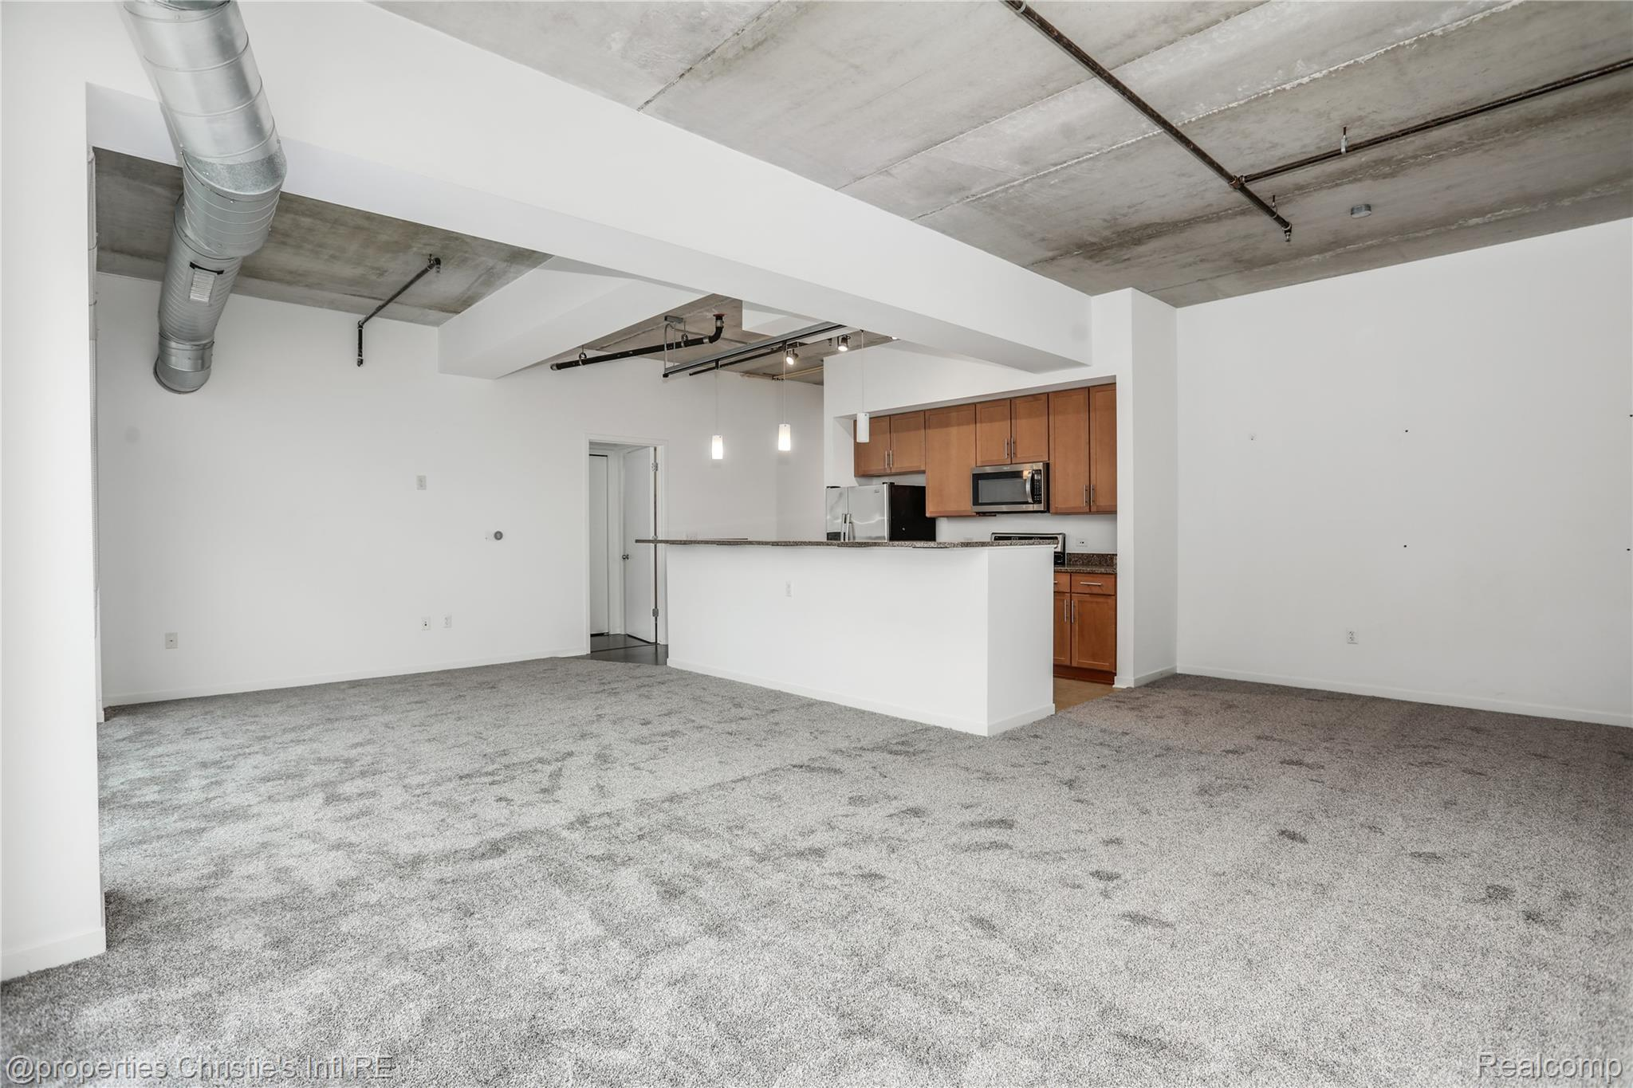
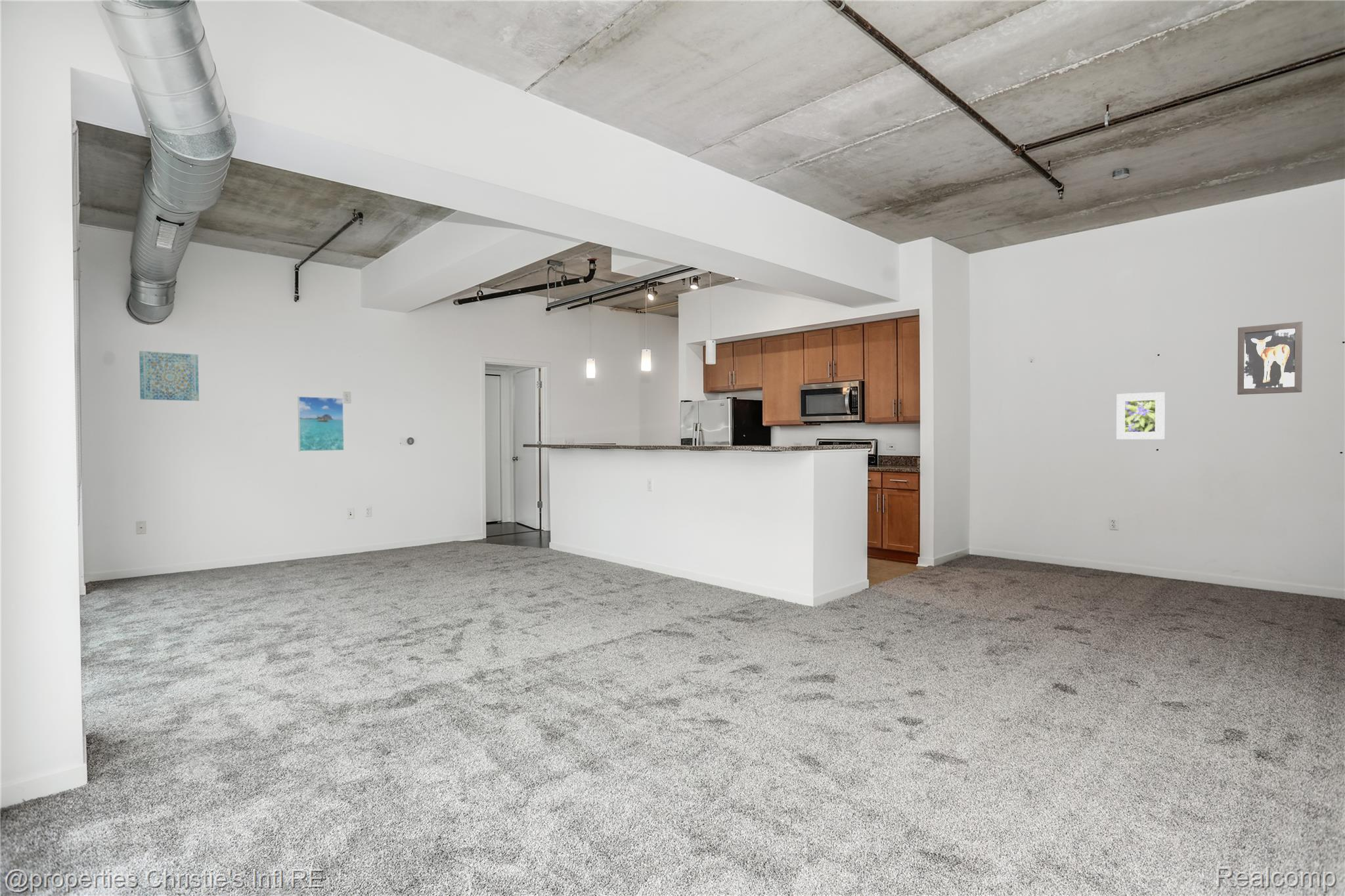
+ wall art (1269, 359)
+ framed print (321, 424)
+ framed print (1139, 416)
+ wall art (169, 376)
